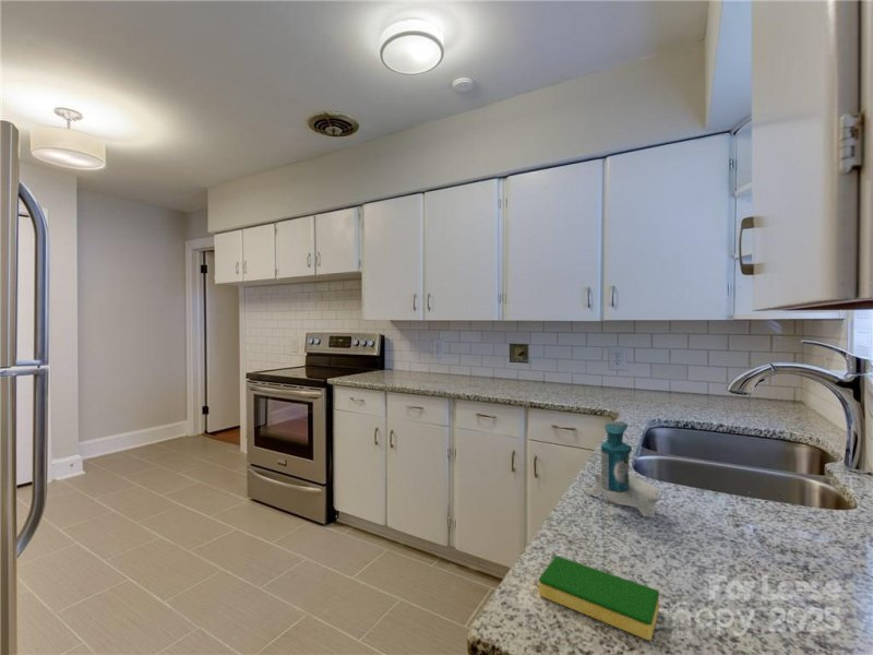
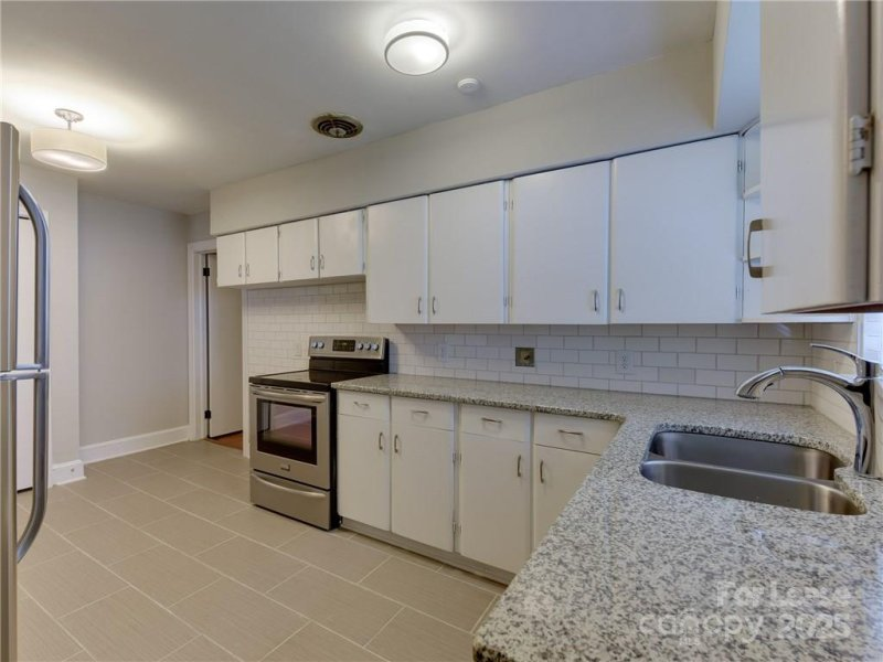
- dish sponge (597, 593)
- spray can (620, 463)
